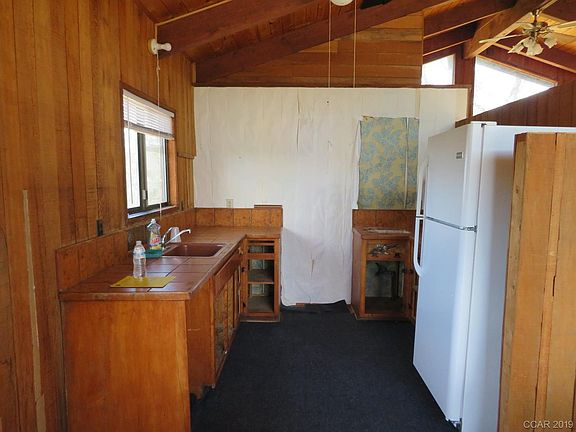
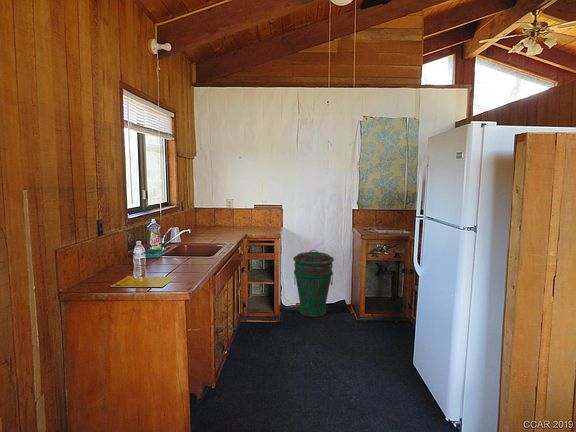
+ trash can (313, 281)
